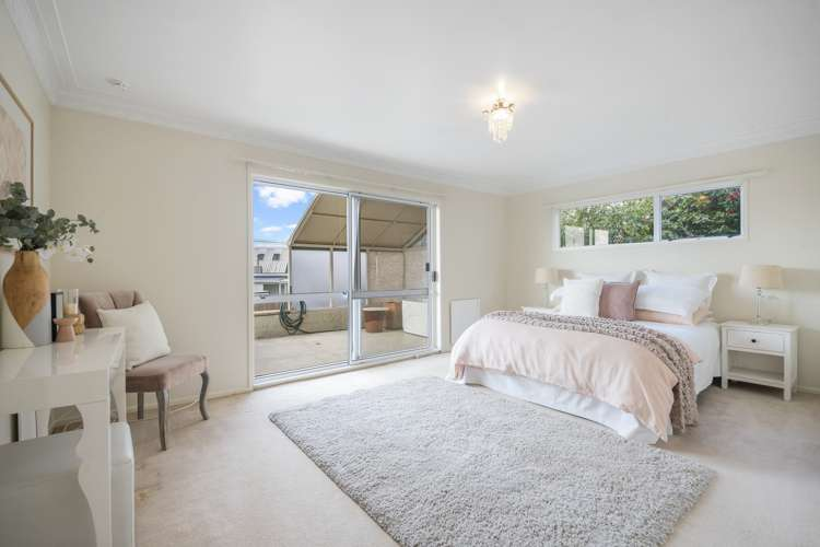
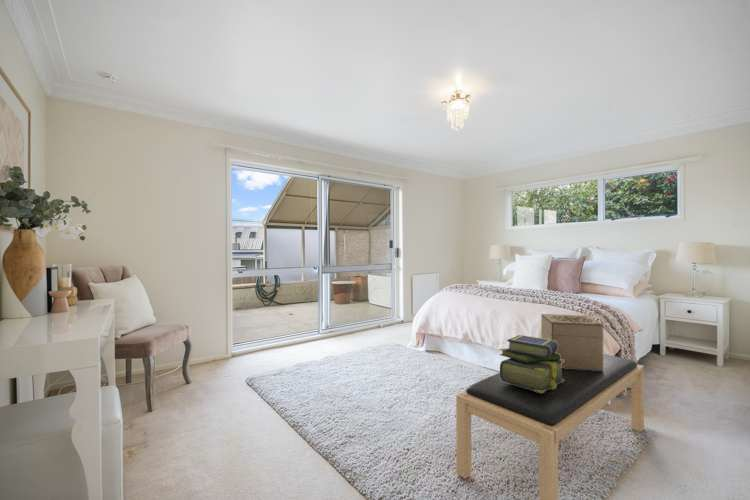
+ decorative box (569, 340)
+ stack of books (531, 359)
+ bench (560, 409)
